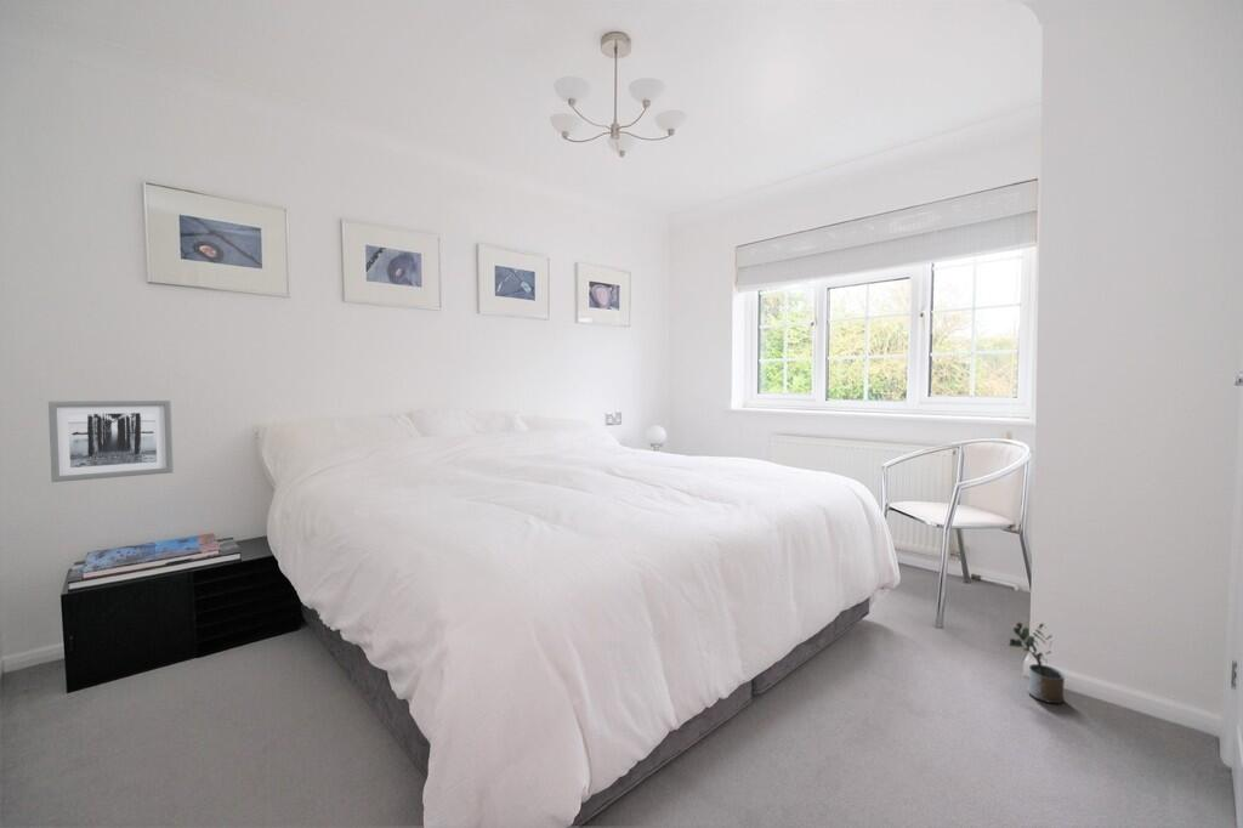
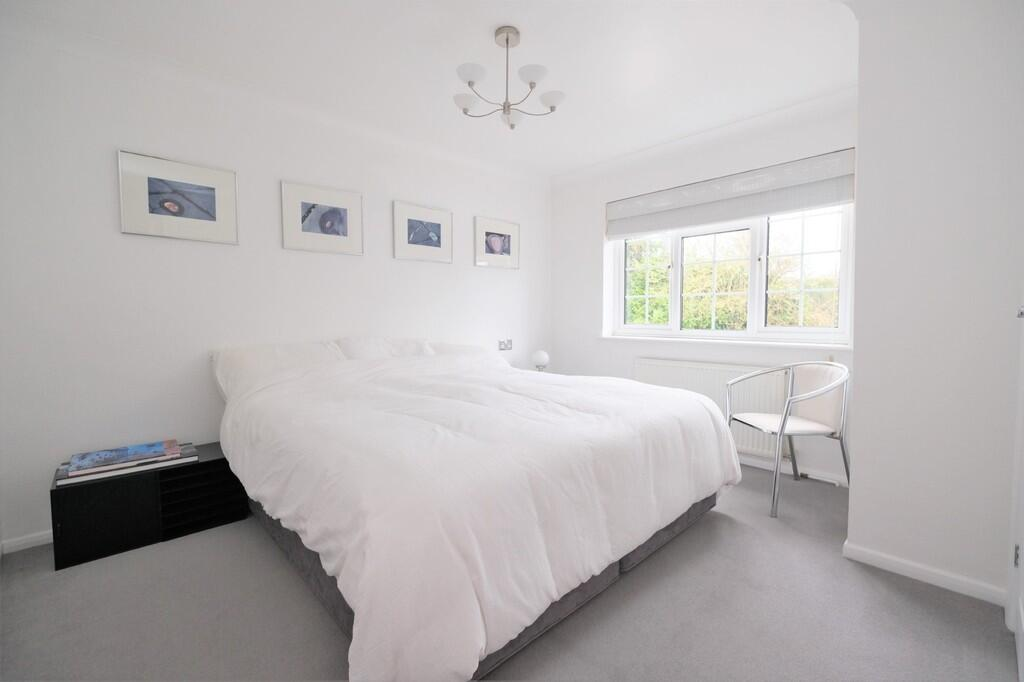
- wall art (114, 438)
- potted plant (1037, 659)
